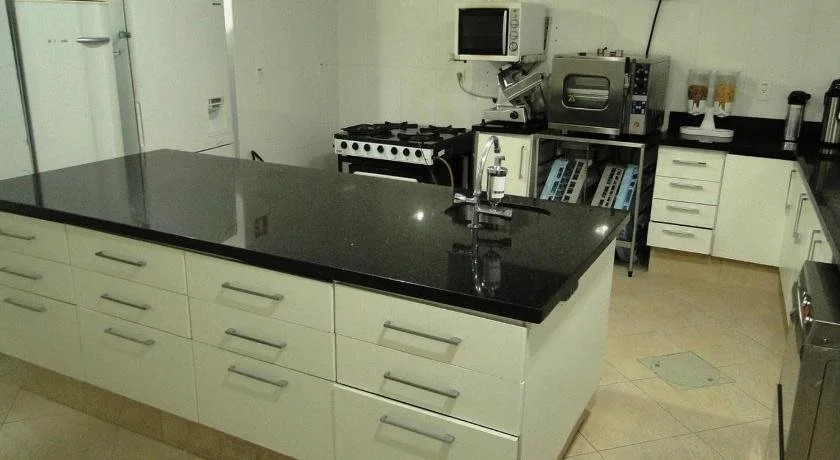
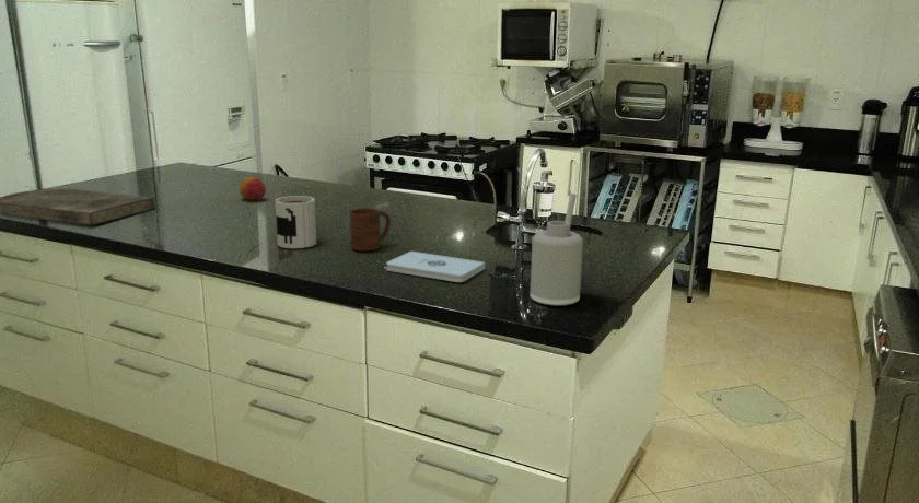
+ fruit (251, 188)
+ cup (369, 229)
+ cutting board (68, 204)
+ mug (295, 219)
+ notepad (434, 266)
+ soap dispenser (559, 247)
